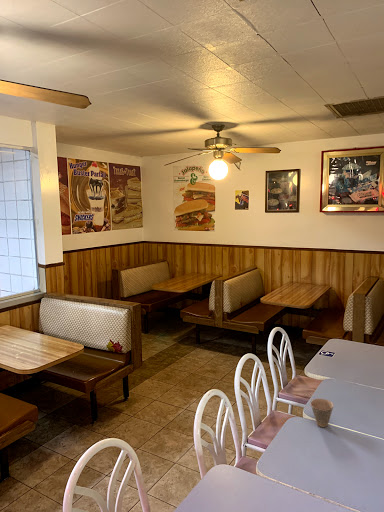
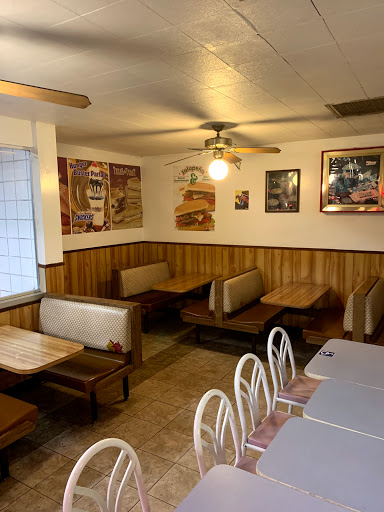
- cup (321, 414)
